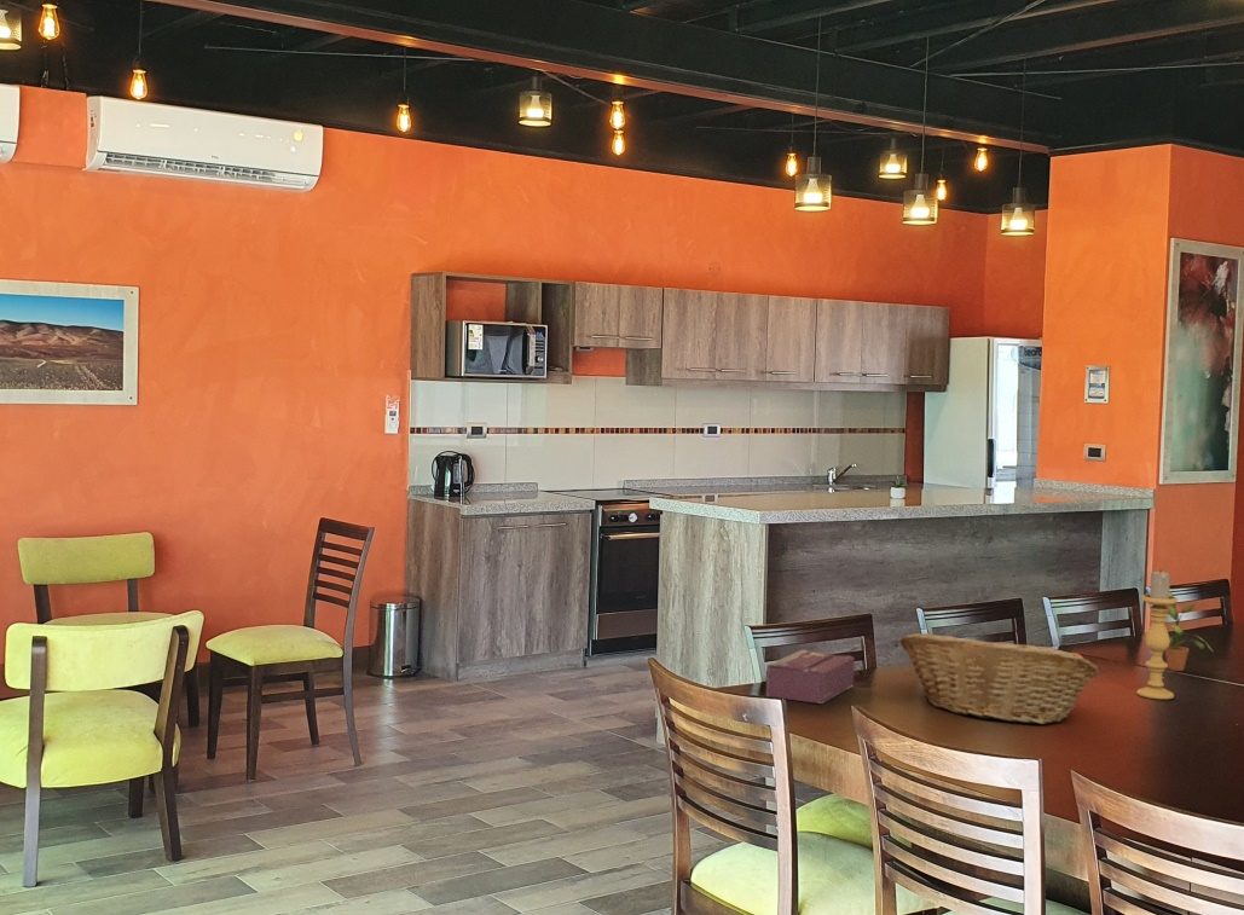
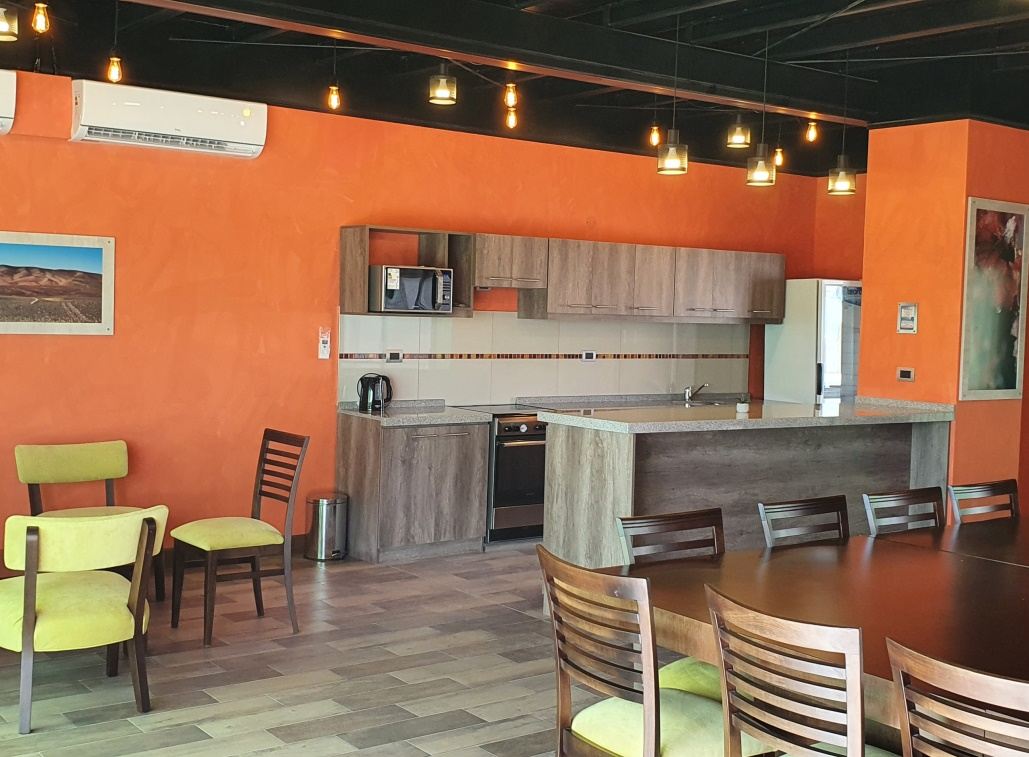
- tissue box (810, 674)
- potted plant (1179, 627)
- fruit basket (995, 670)
- candle holder (1157, 632)
